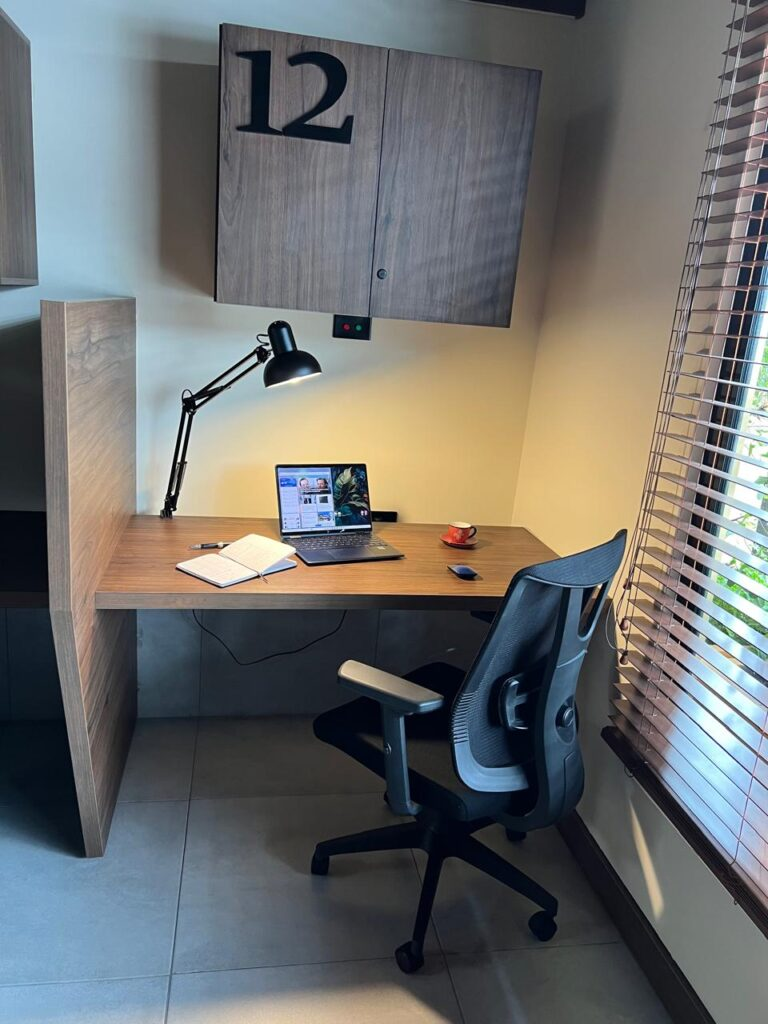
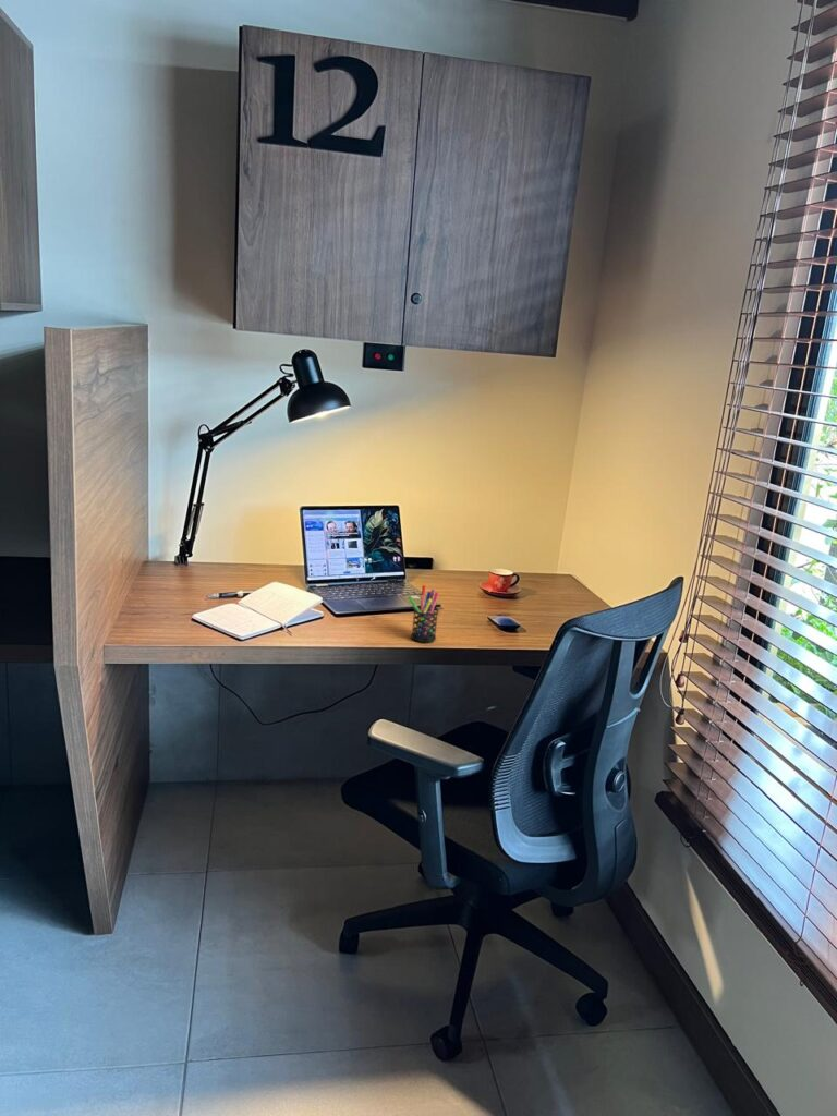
+ pen holder (422, 612)
